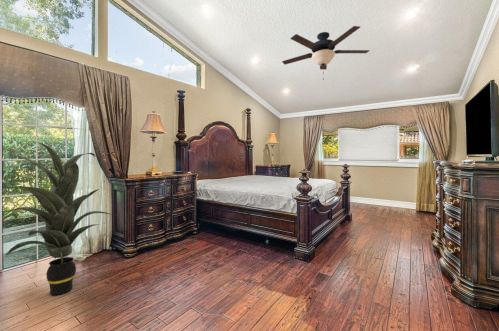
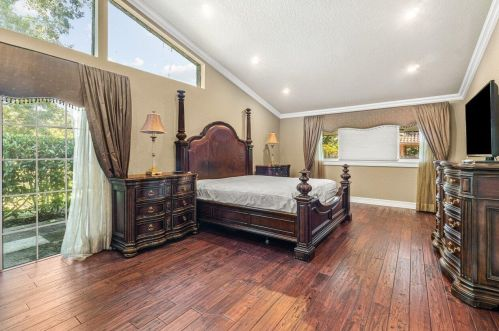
- ceiling fan (323, 58)
- indoor plant (54, 217)
